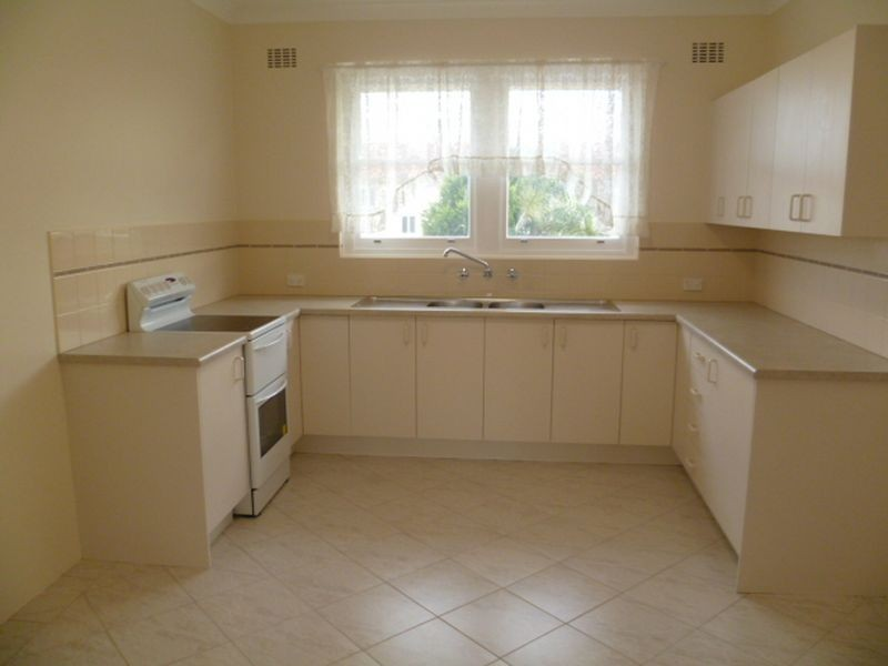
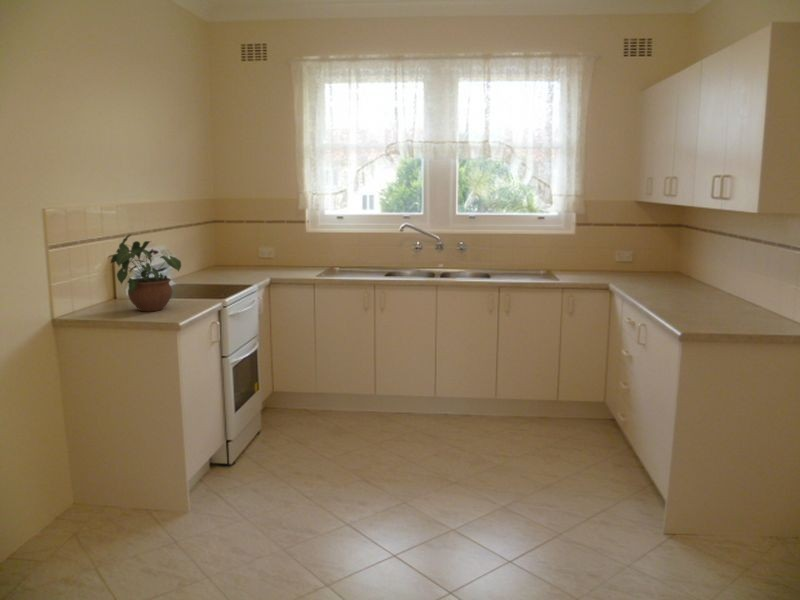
+ potted plant (141, 272)
